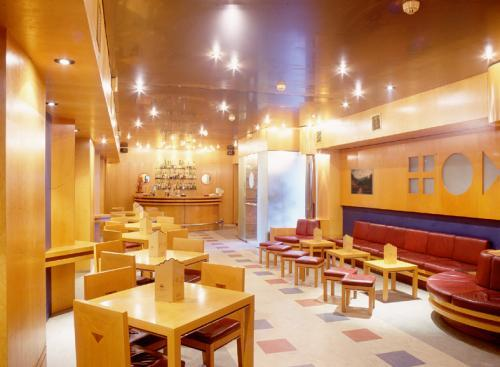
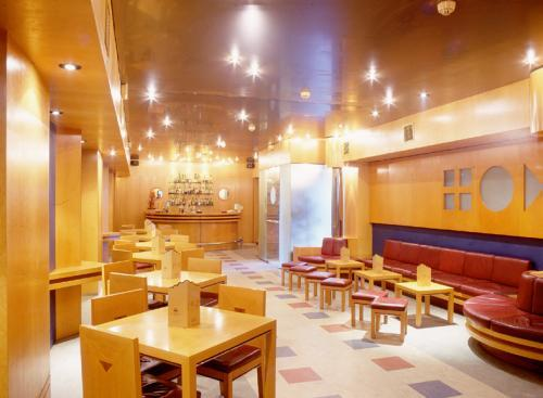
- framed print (361, 181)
